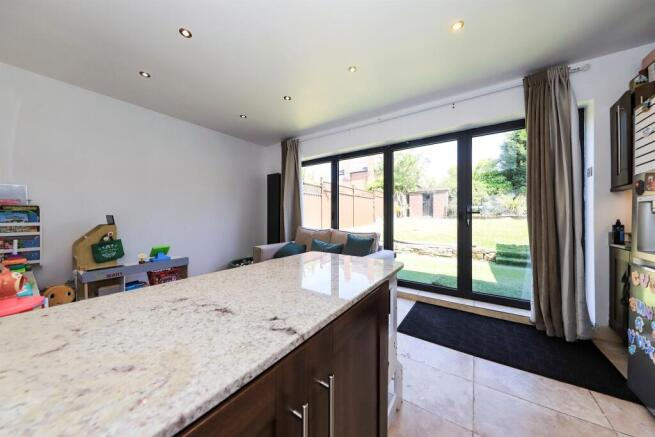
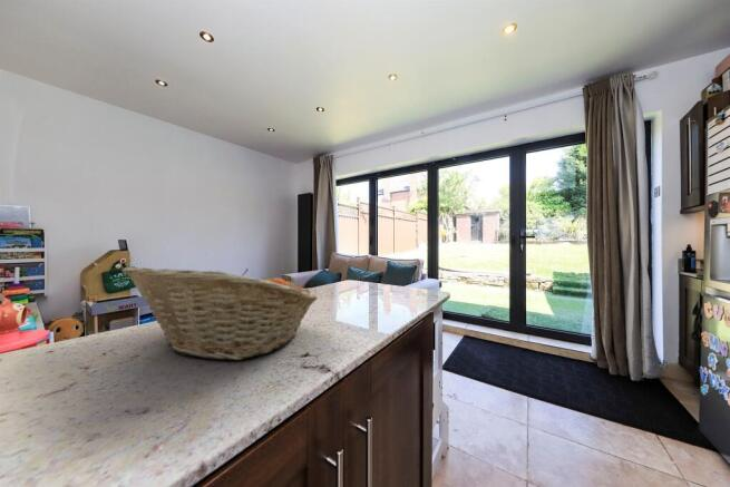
+ fruit basket (227, 300)
